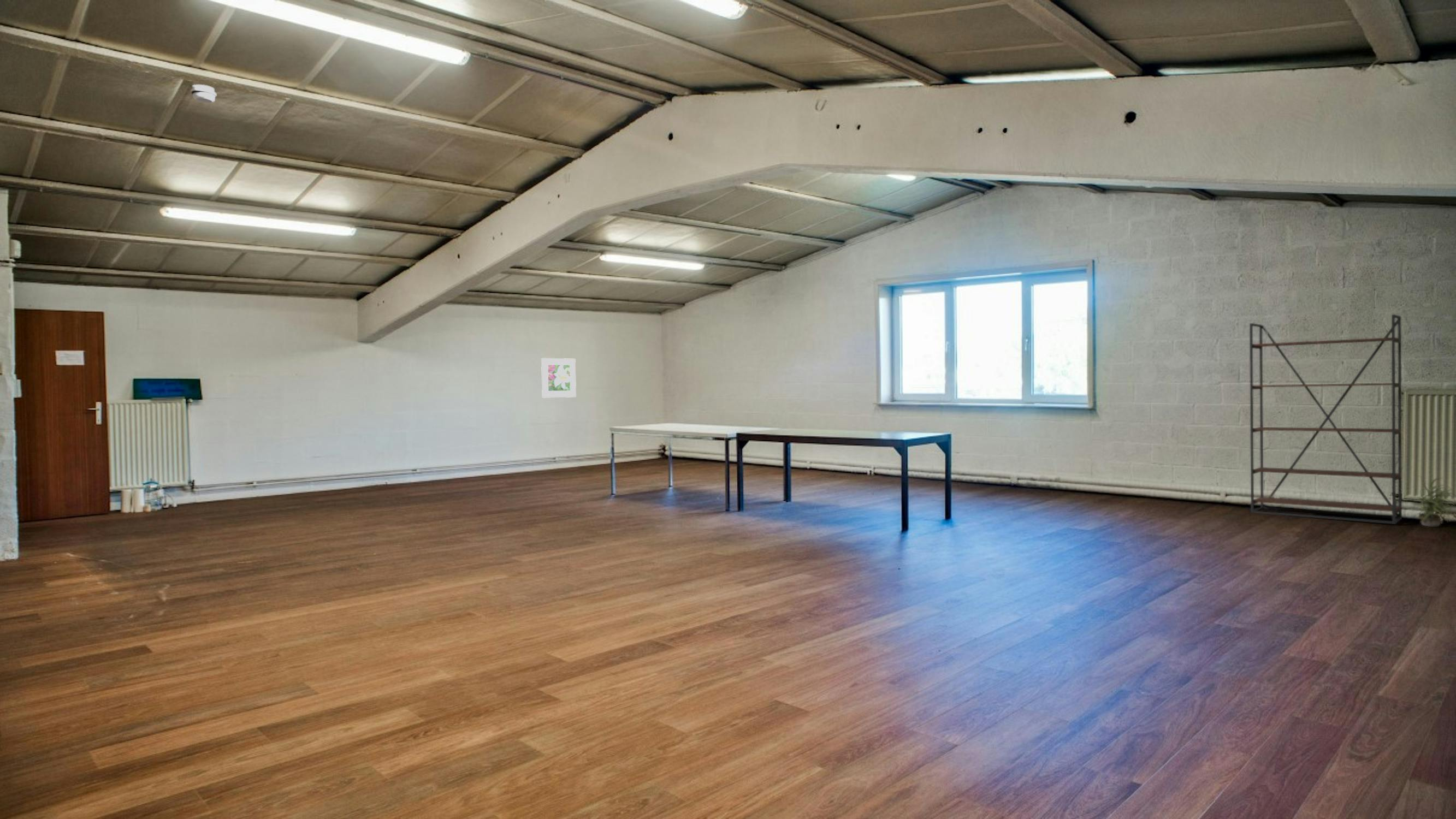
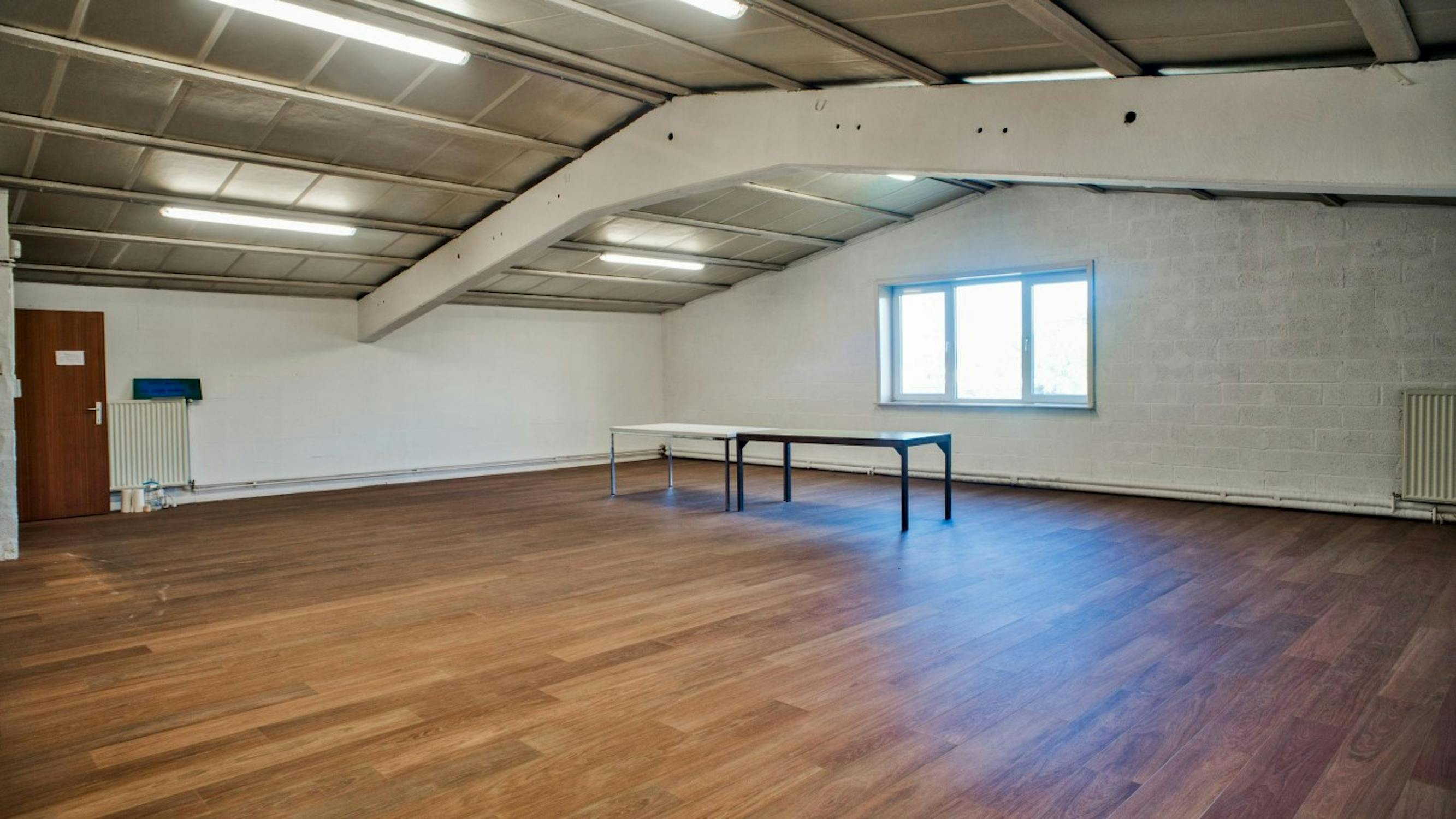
- smoke detector (204, 94)
- potted plant (1435, 502)
- bookshelf (1325, 419)
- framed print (559, 378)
